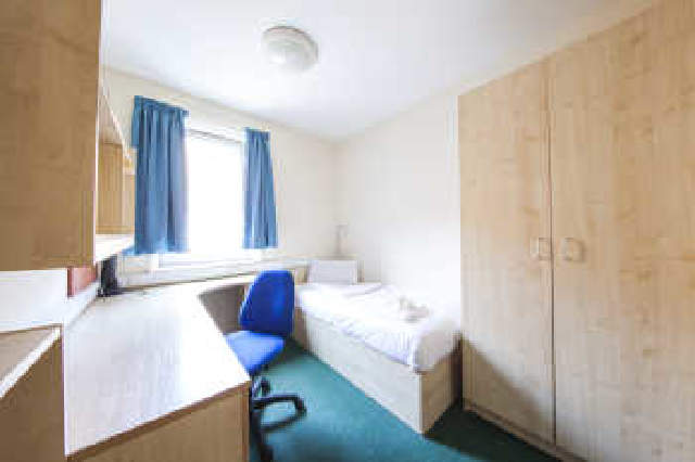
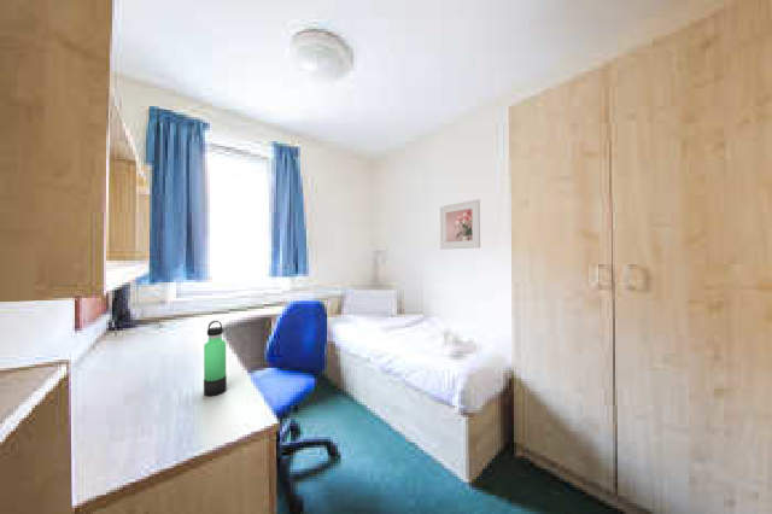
+ thermos bottle (215, 356)
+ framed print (458, 226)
